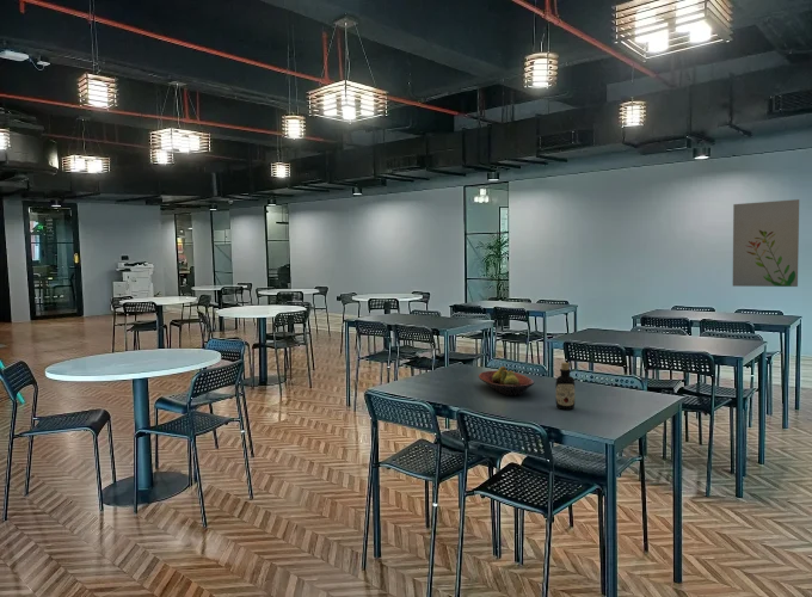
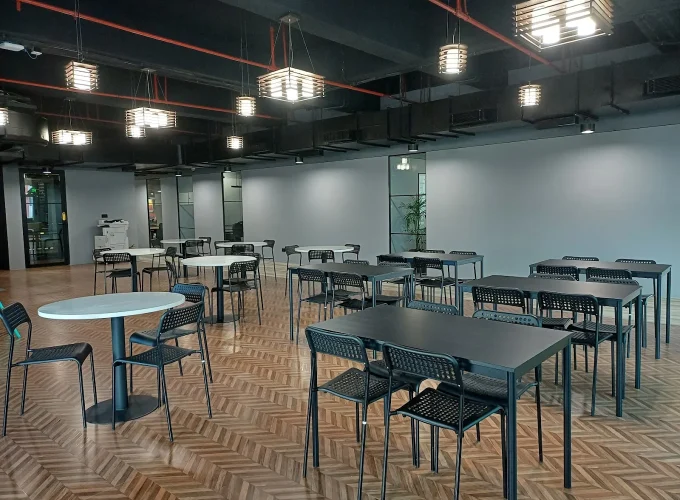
- fruit bowl (505, 378)
- wall art (764, 244)
- bottle (565, 384)
